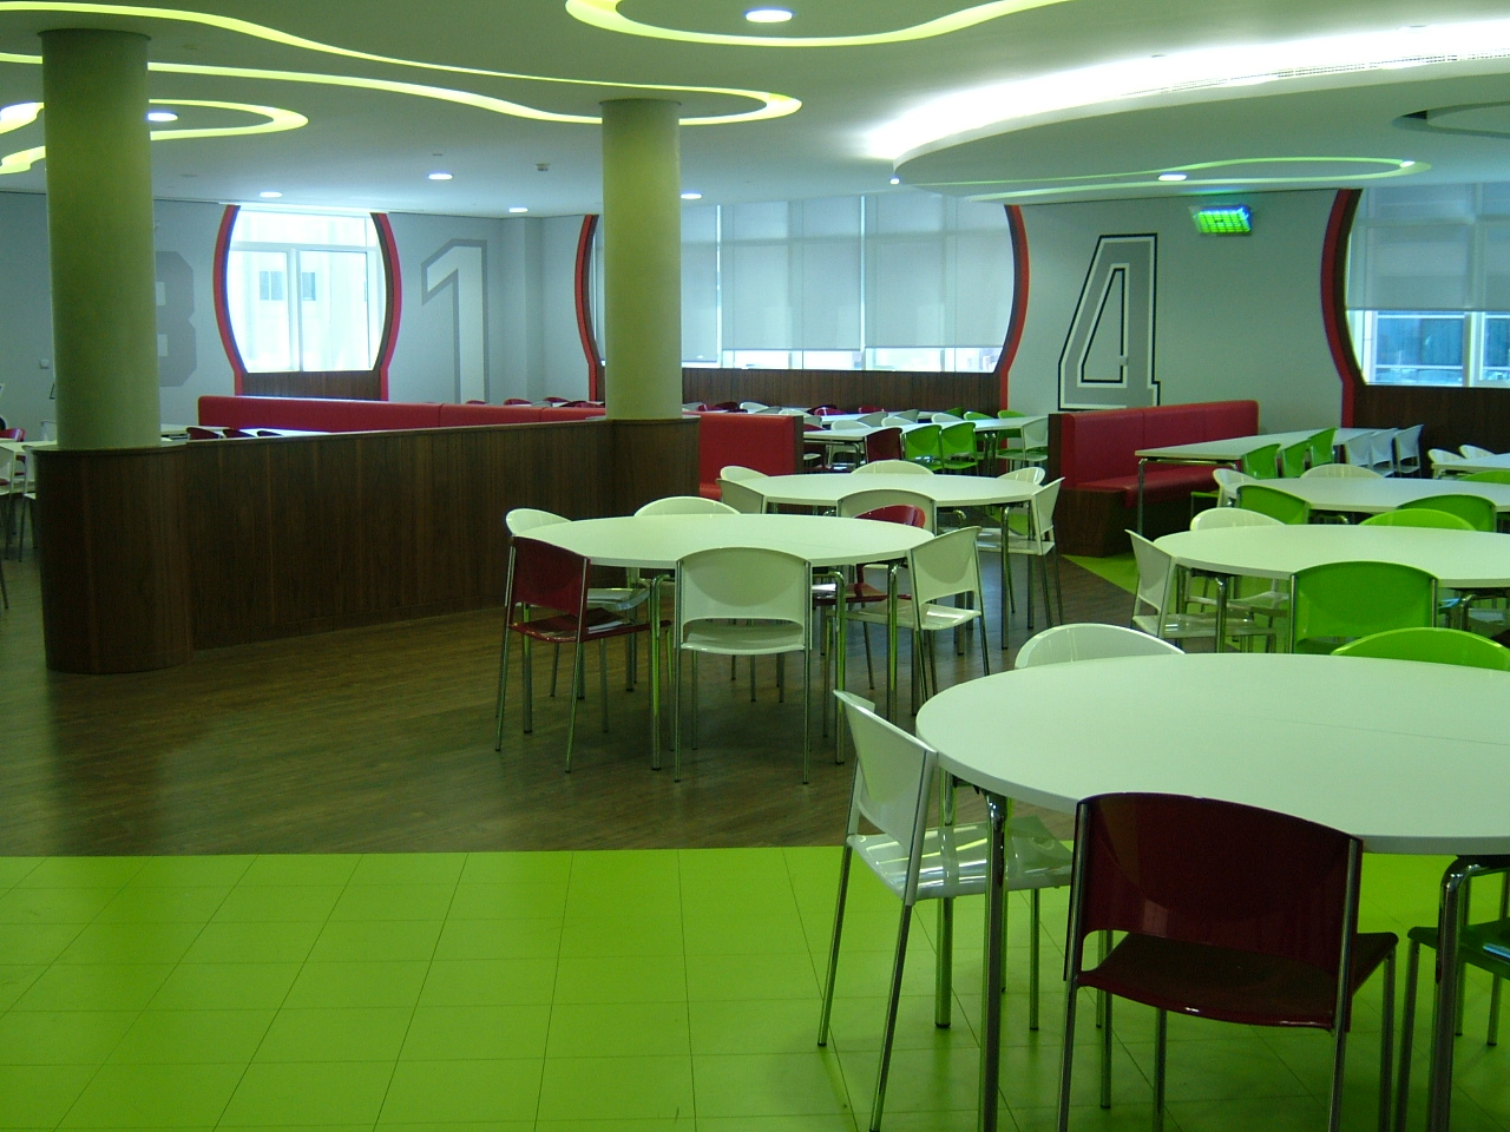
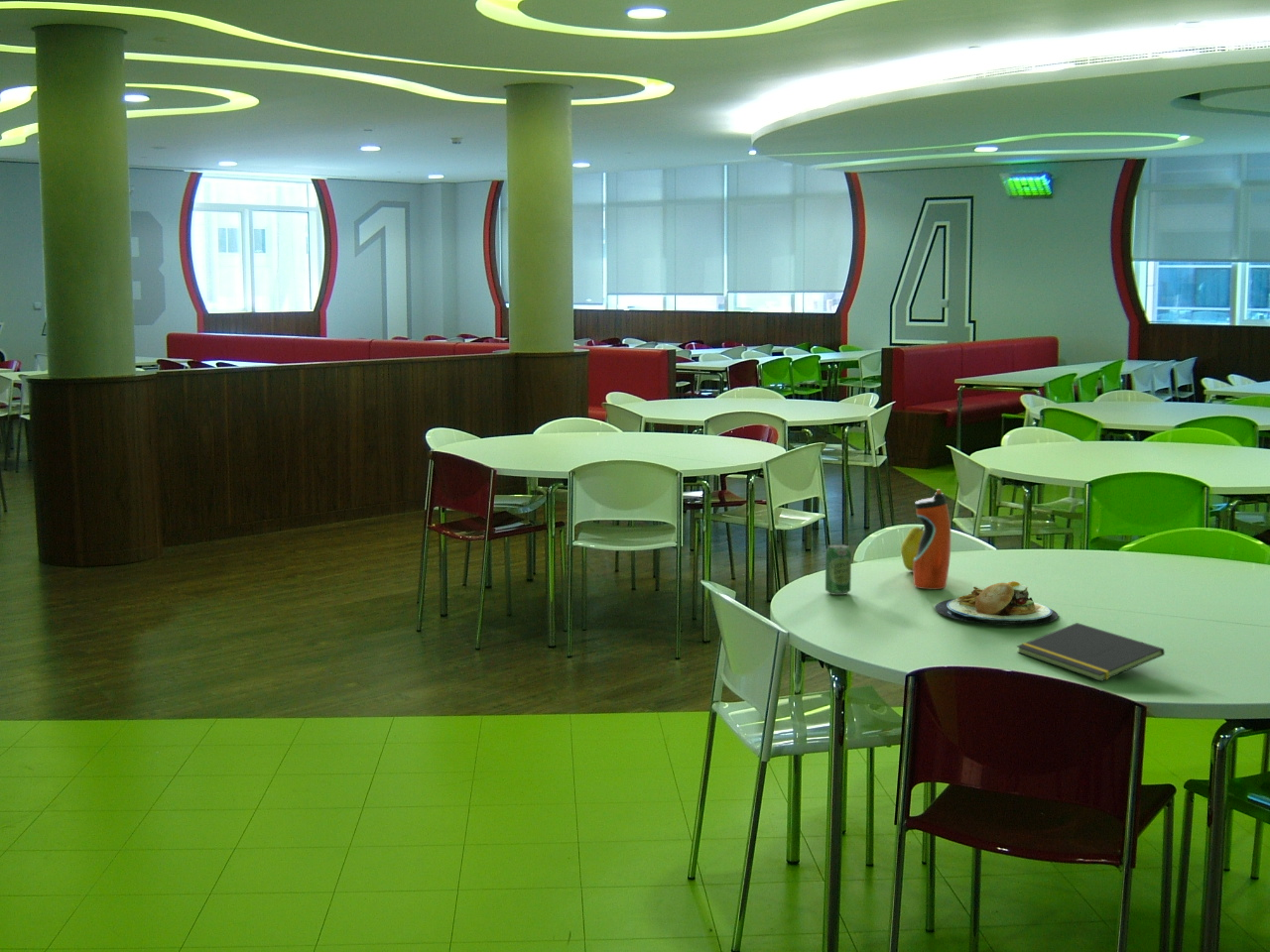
+ plate (996, 595)
+ water bottle (932, 537)
+ beverage can (837, 568)
+ notepad (1088, 651)
+ fruit (917, 548)
